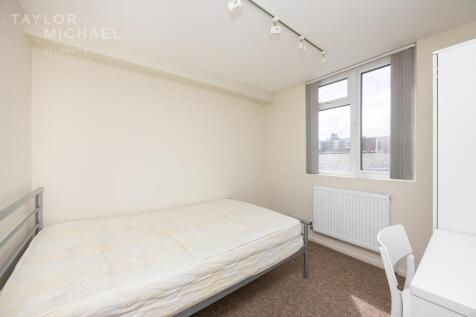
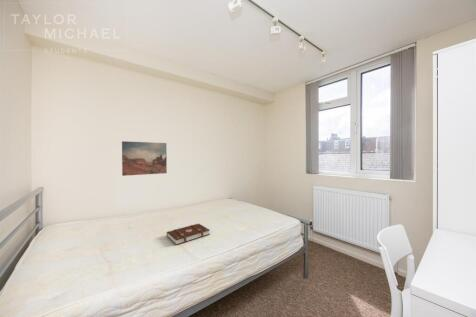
+ wall art (145, 158)
+ book (188, 232)
